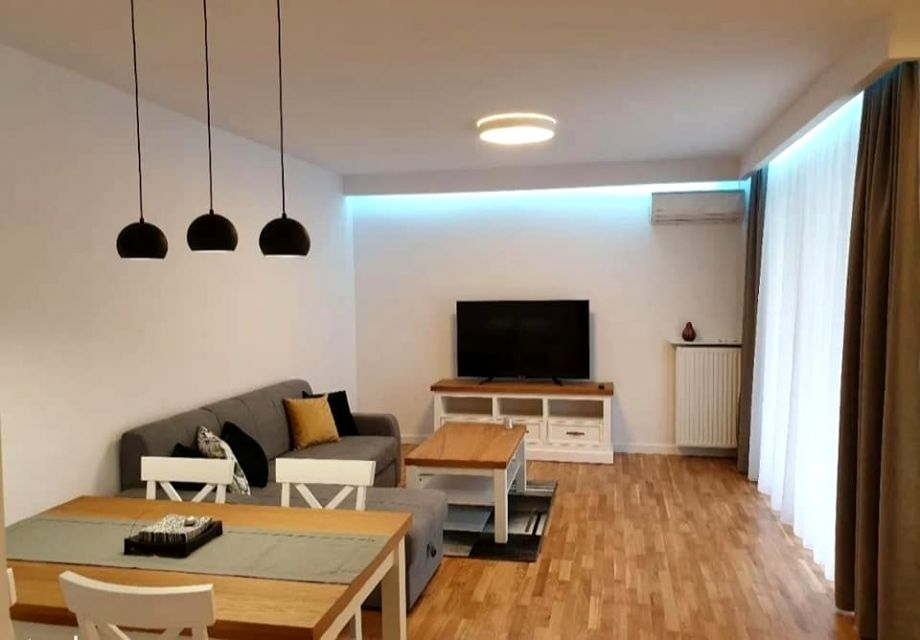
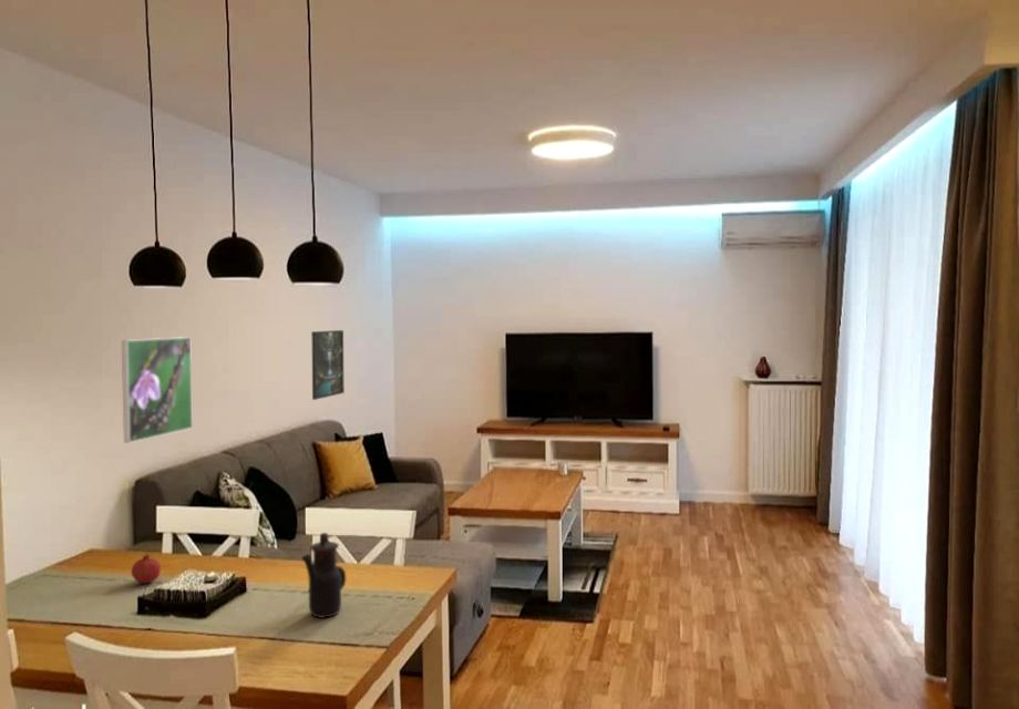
+ fruit (146, 567)
+ teapot (325, 573)
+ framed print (328, 363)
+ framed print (158, 387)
